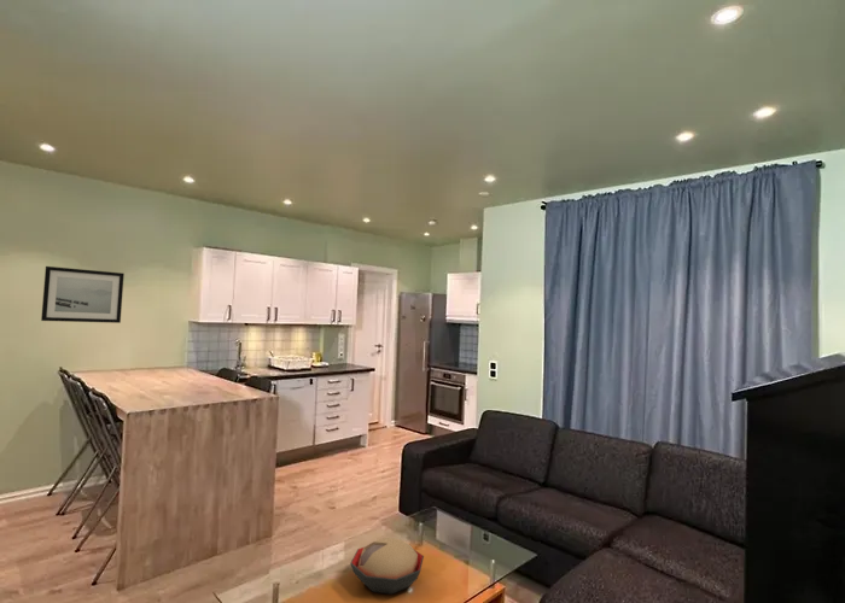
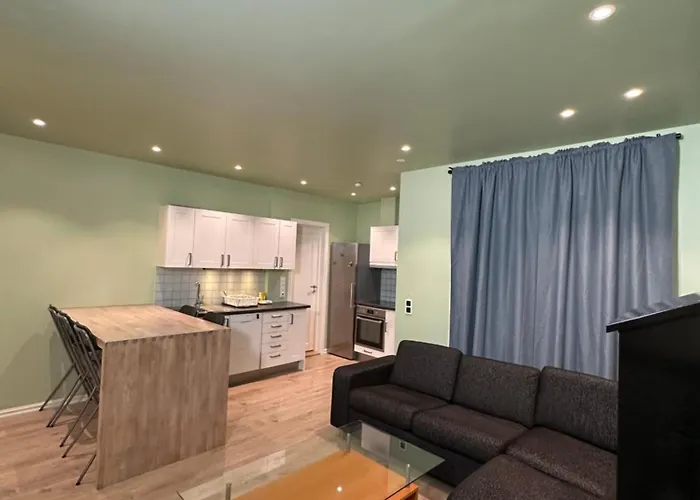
- wall art (84, 295)
- decorative bowl (387, 561)
